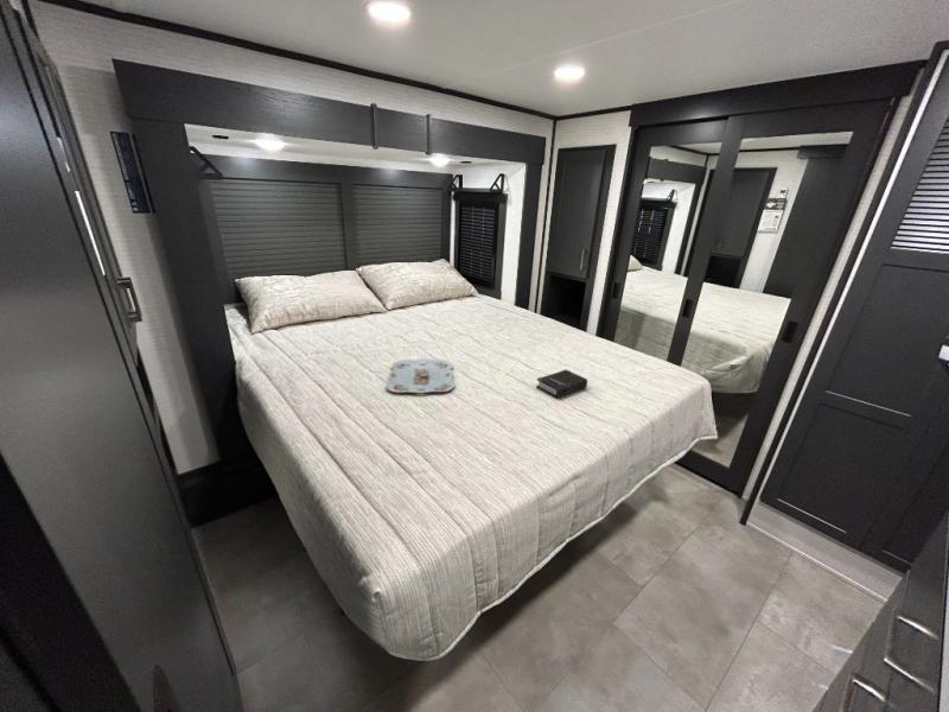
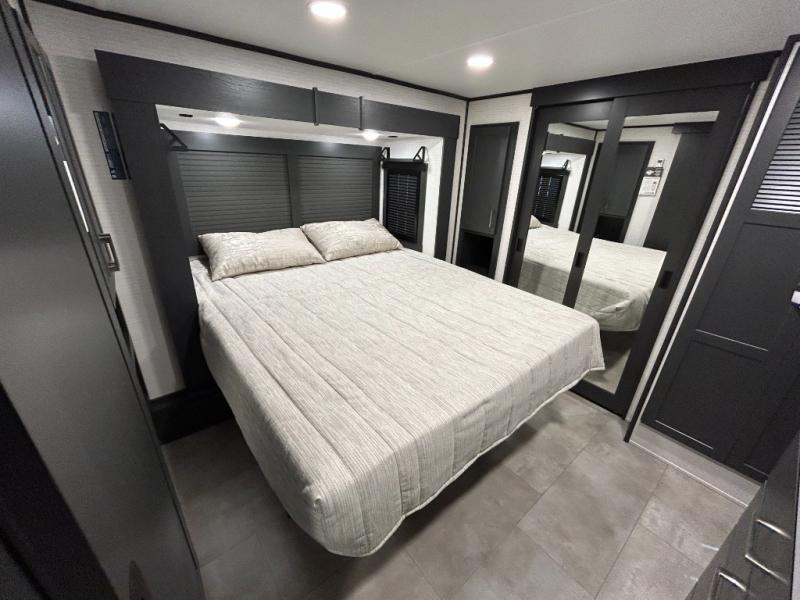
- hardback book (561, 383)
- serving tray (421, 375)
